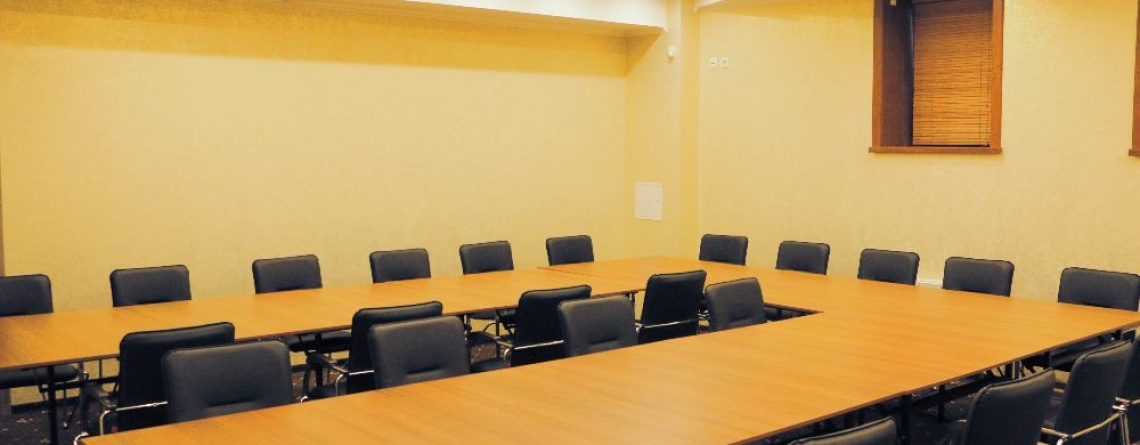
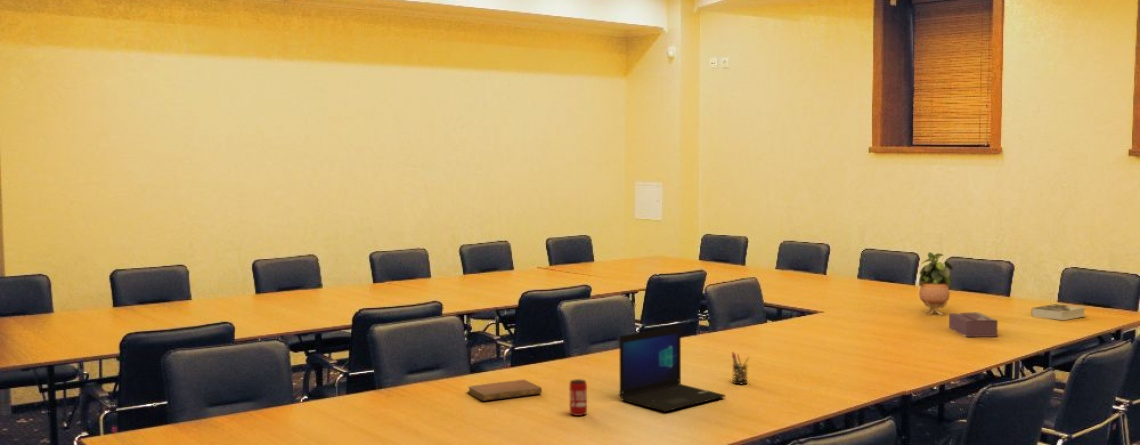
+ book (1058, 311)
+ tissue box (972, 324)
+ pen holder (738, 367)
+ potted plant (935, 283)
+ beverage can (578, 397)
+ laptop (672, 367)
+ notebook (504, 389)
